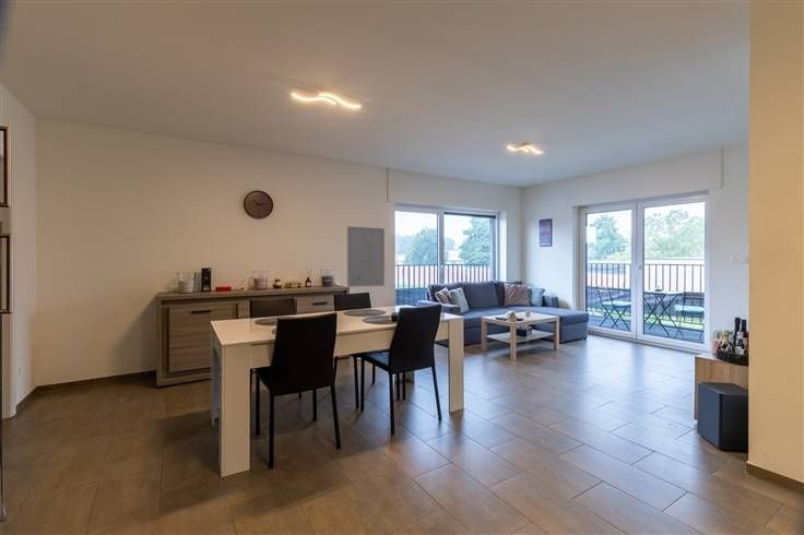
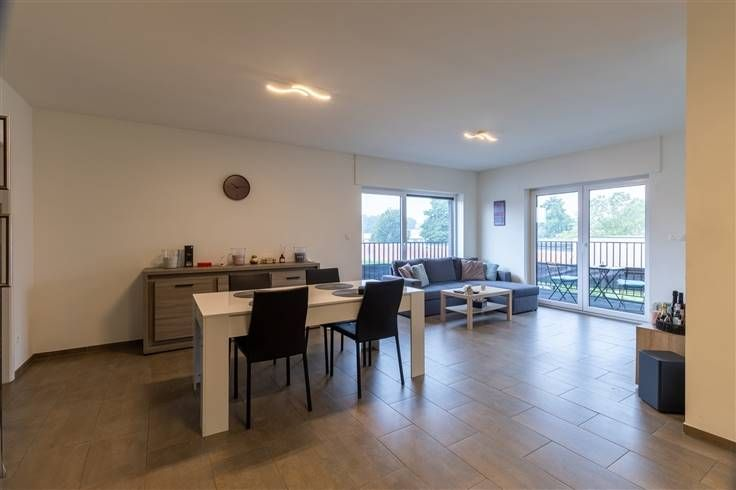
- wall art (366, 257)
